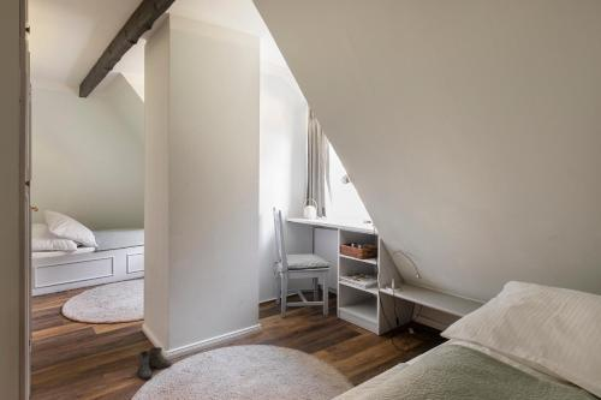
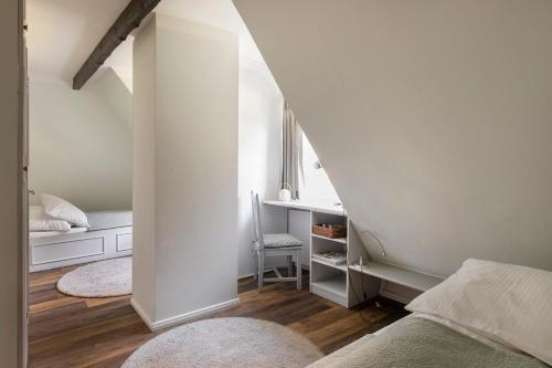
- boots (151, 360)
